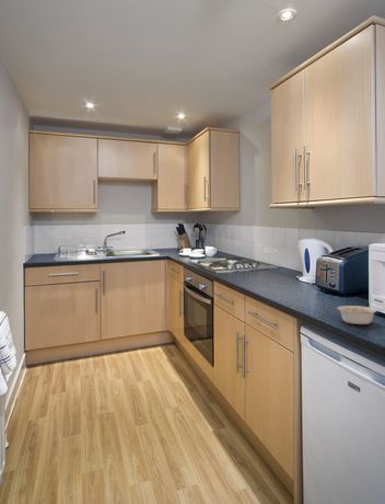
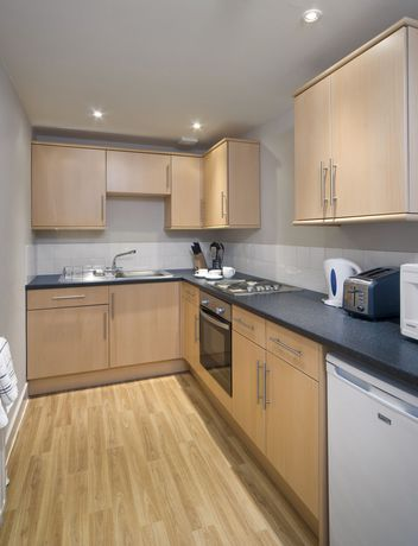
- legume (358, 313)
